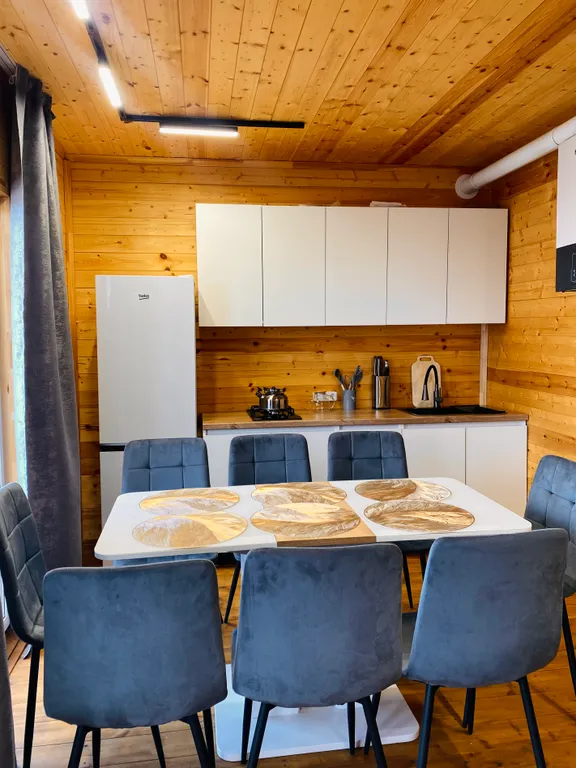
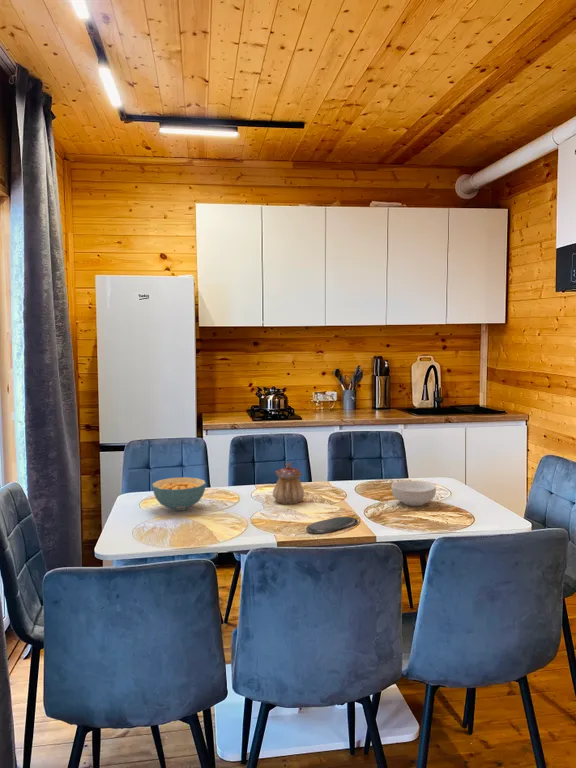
+ teapot (288, 482)
+ oval tray (332, 524)
+ cereal bowl (413, 494)
+ cereal bowl (179, 496)
